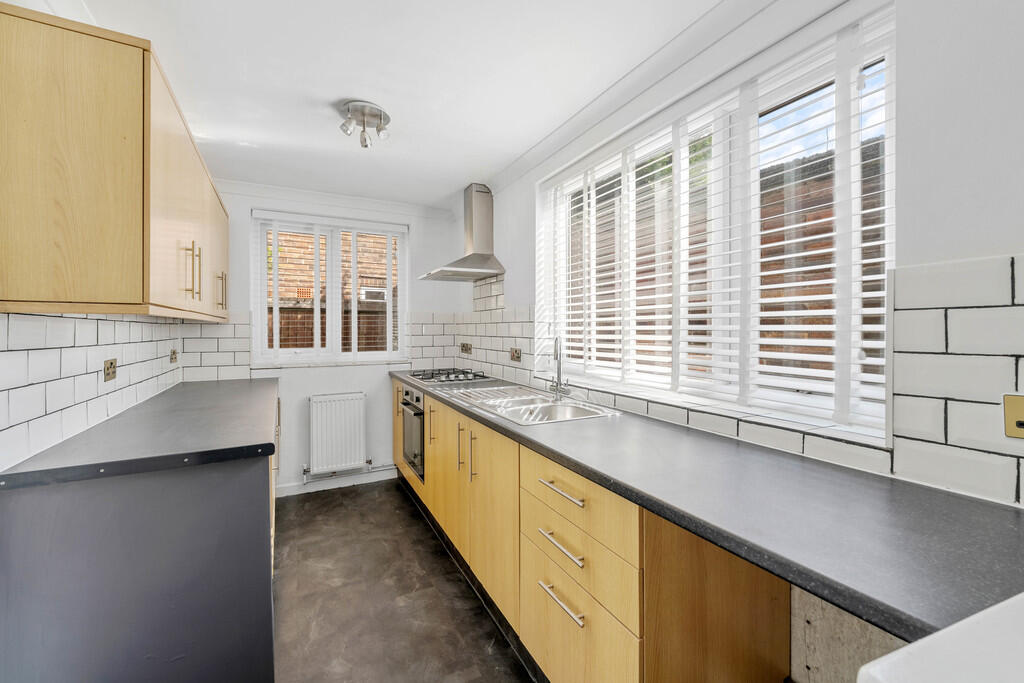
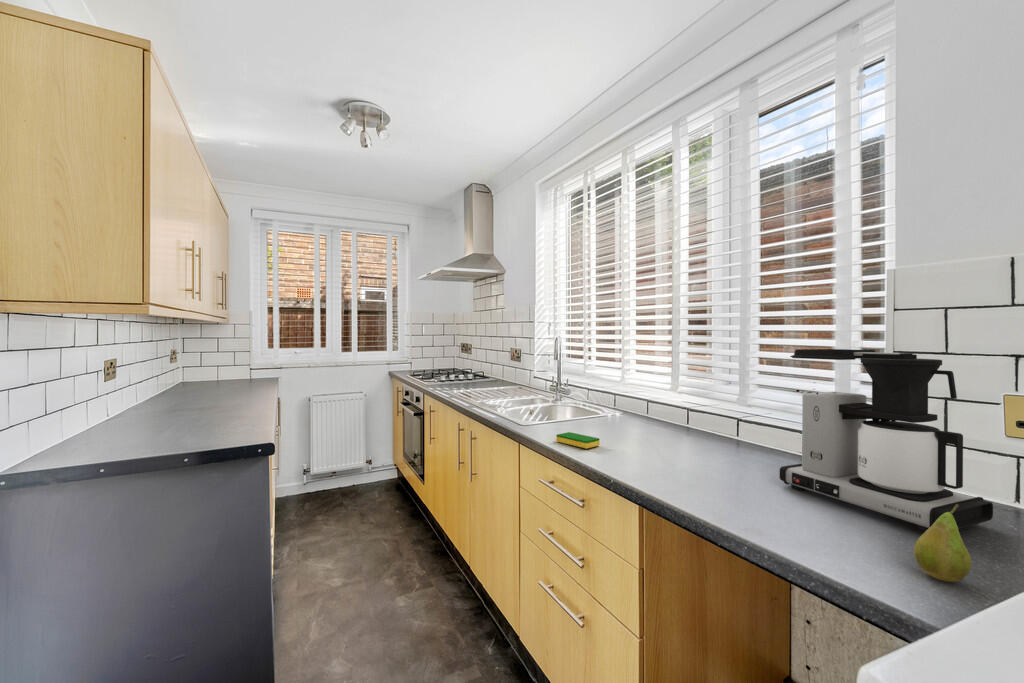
+ coffee maker (873, 427)
+ fruit (941, 541)
+ dish sponge (577, 439)
